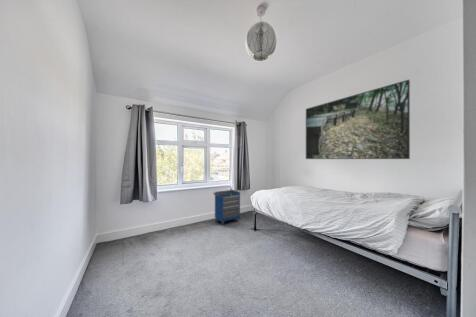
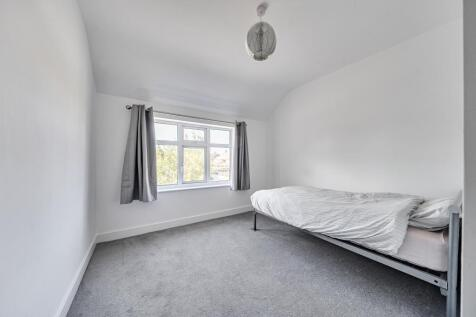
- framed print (346, 128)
- cabinet (226, 206)
